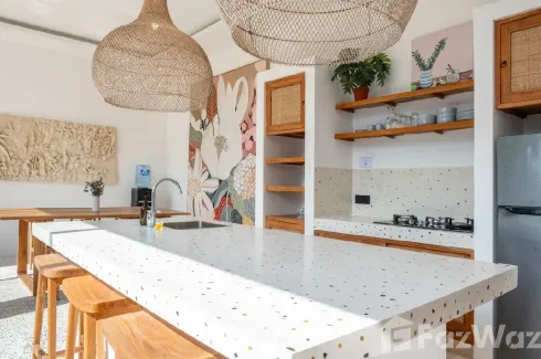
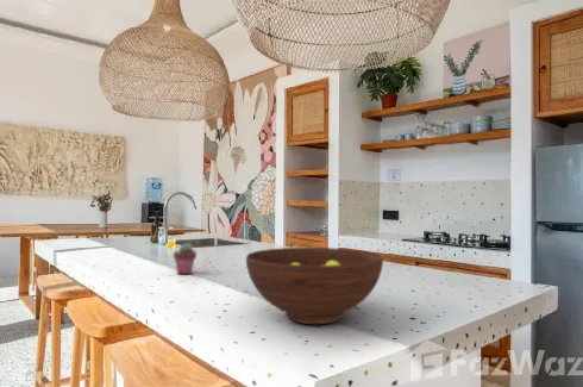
+ fruit bowl (313, 286)
+ potted succulent (184, 257)
